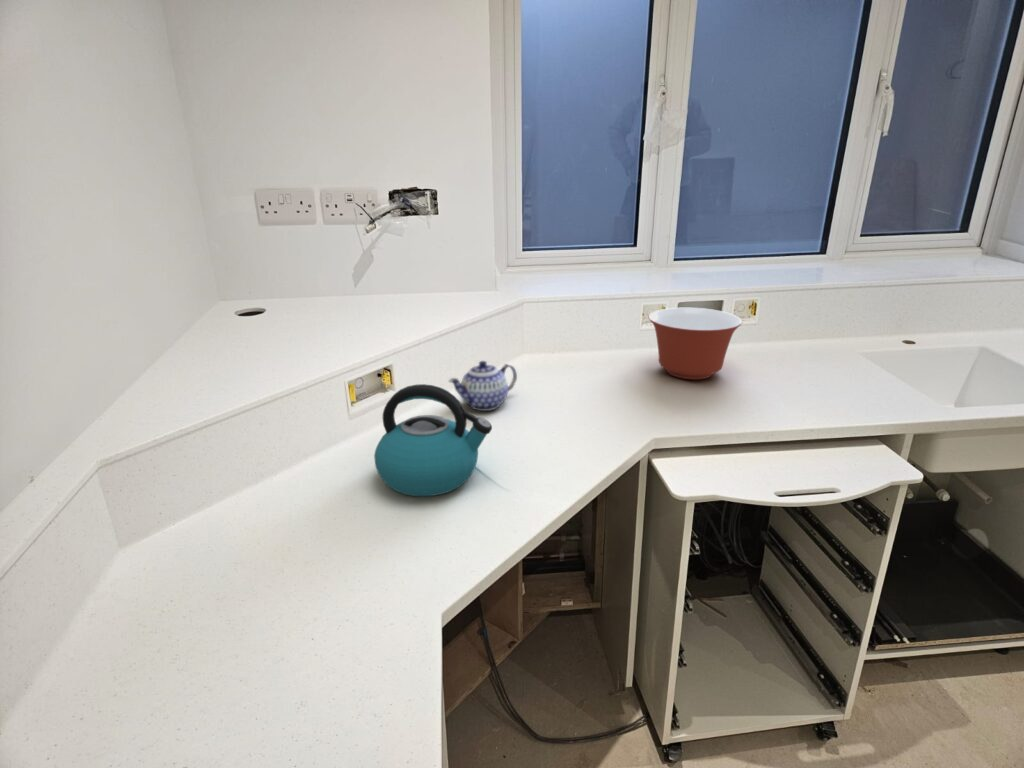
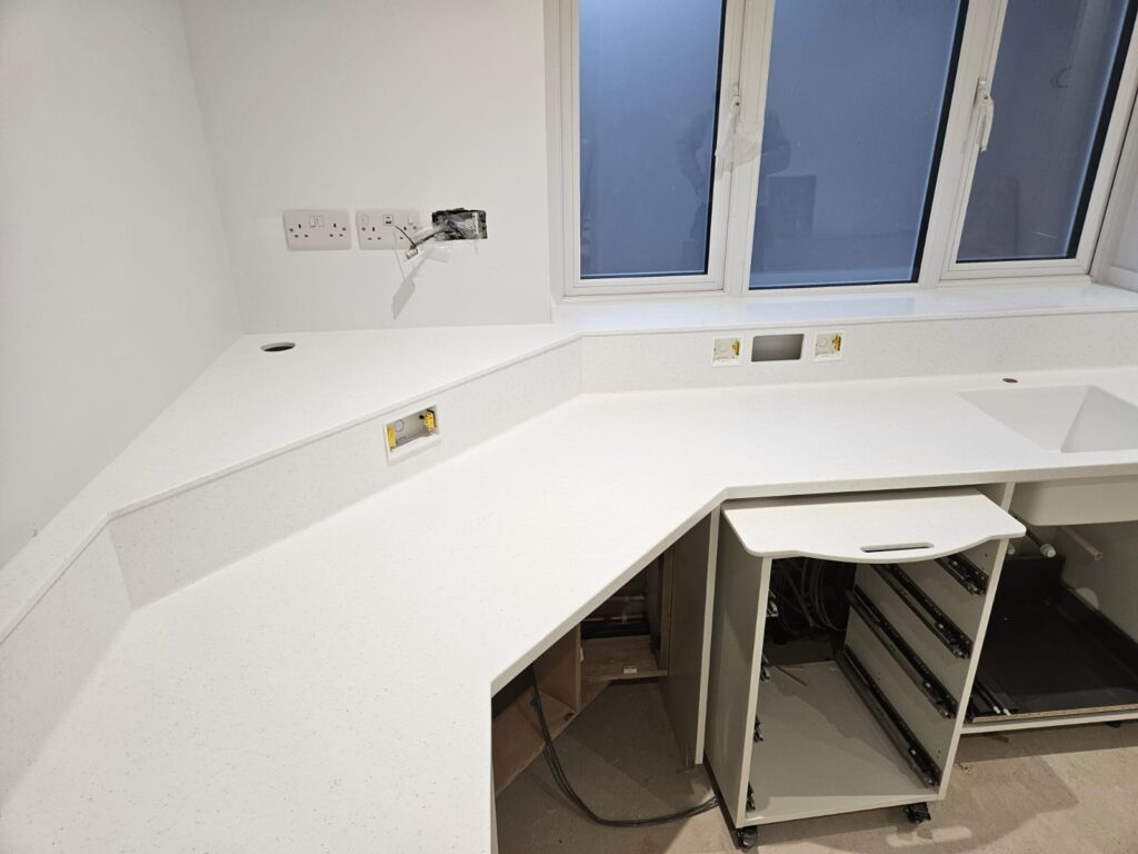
- mixing bowl (692, 345)
- kettle (432, 433)
- teapot (483, 383)
